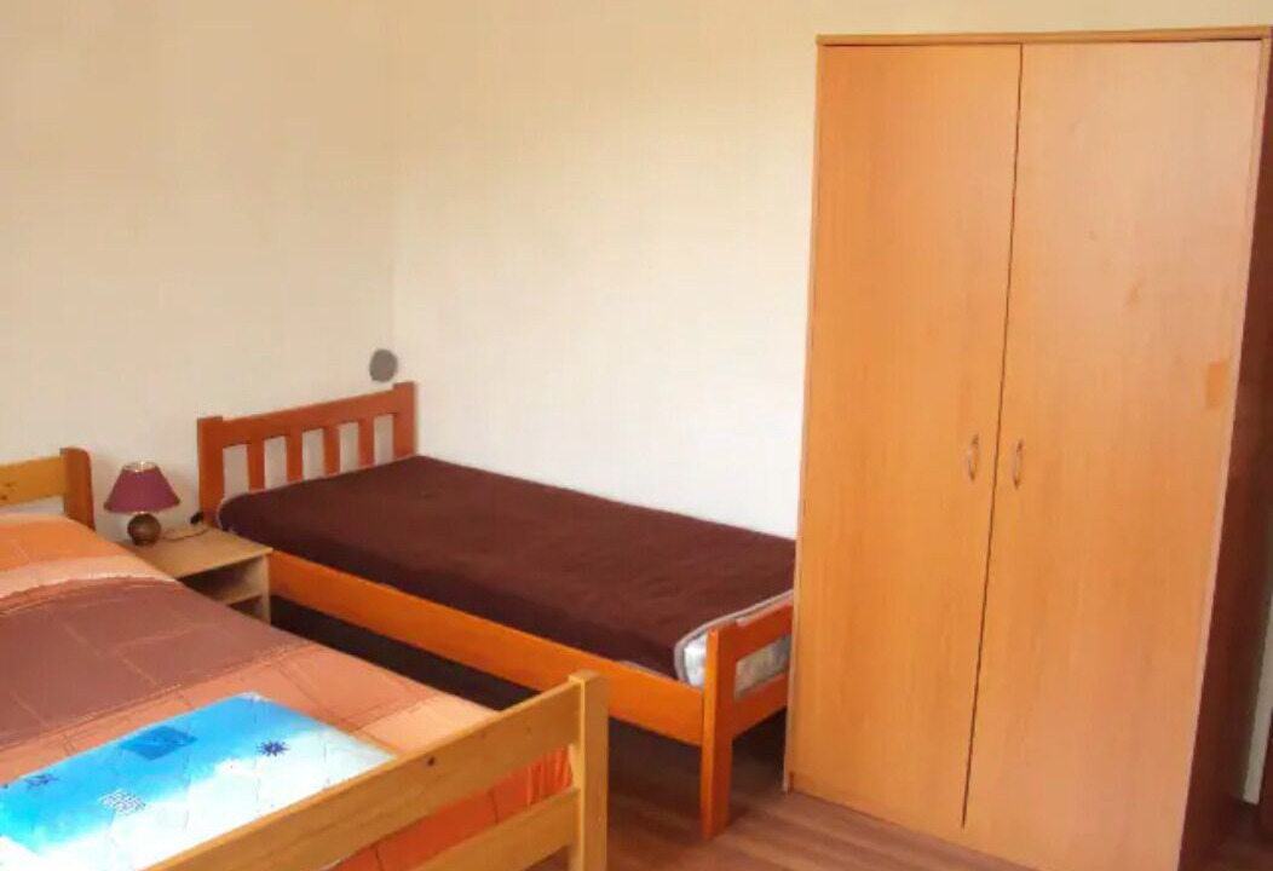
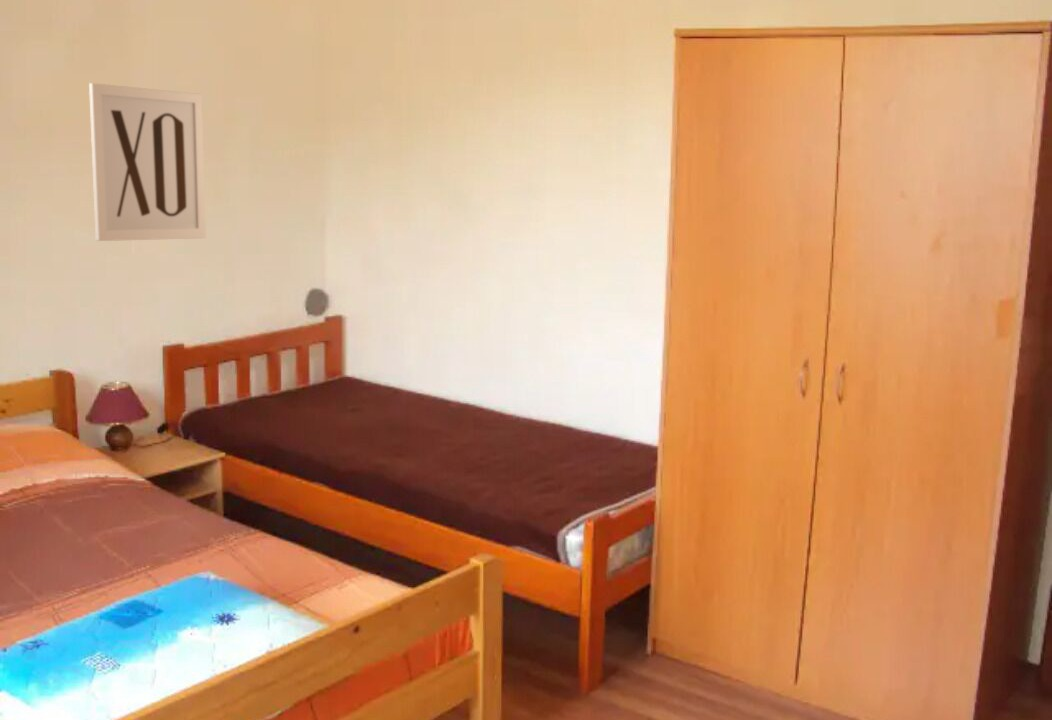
+ wall art (150, 165)
